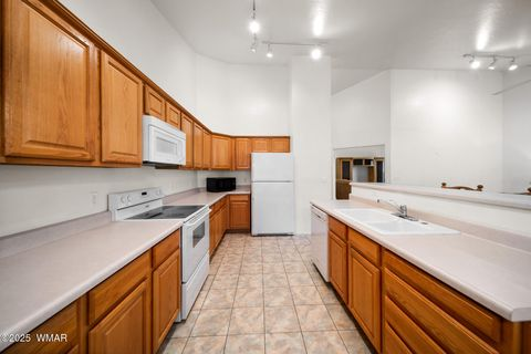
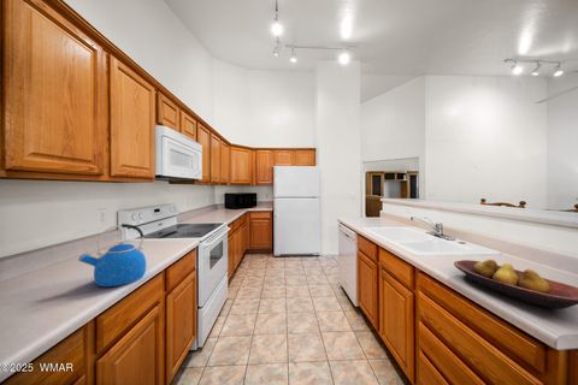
+ kettle (114, 251)
+ fruit bowl (511, 277)
